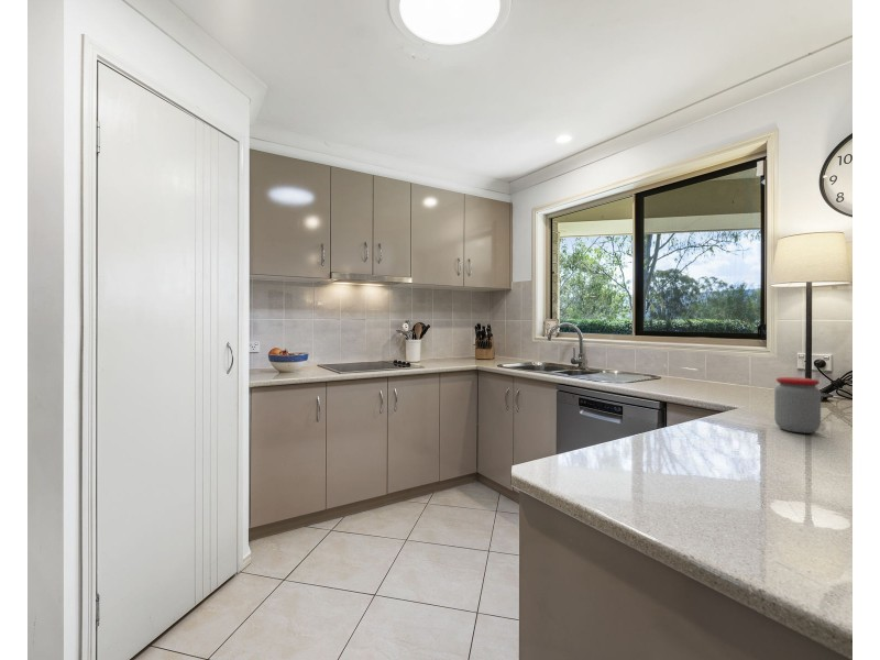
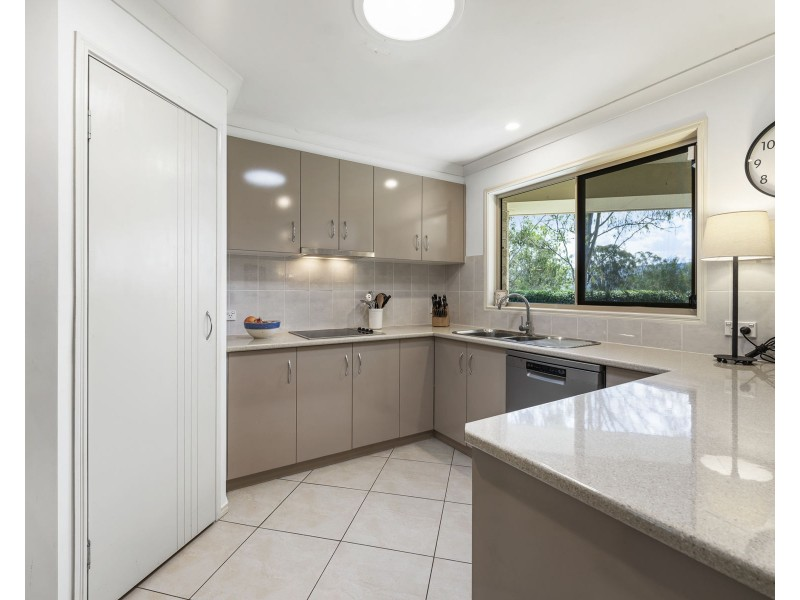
- jar (796, 404)
